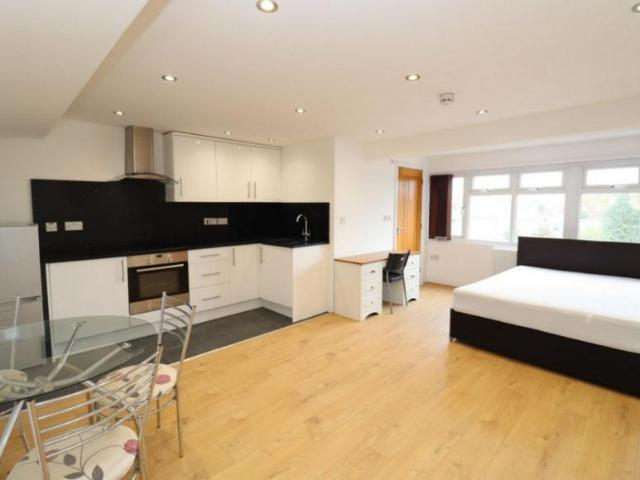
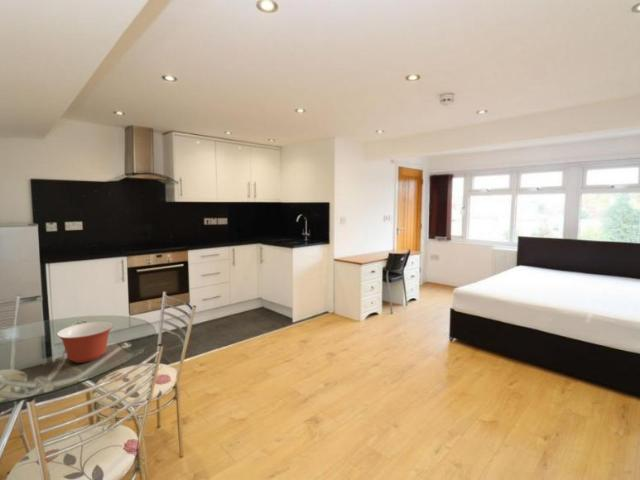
+ mixing bowl (86, 343)
